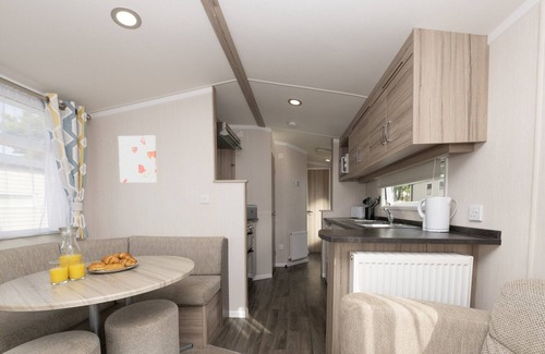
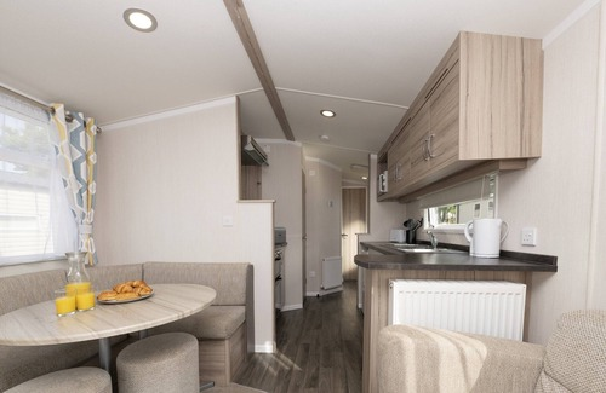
- wall art (137, 159)
